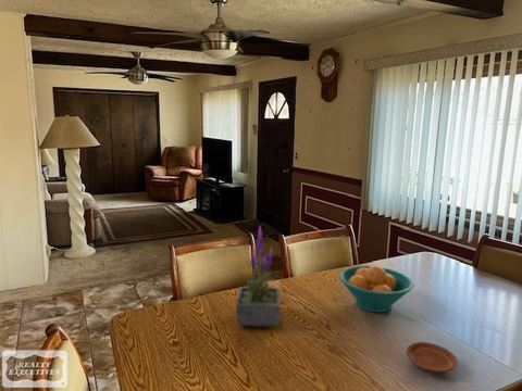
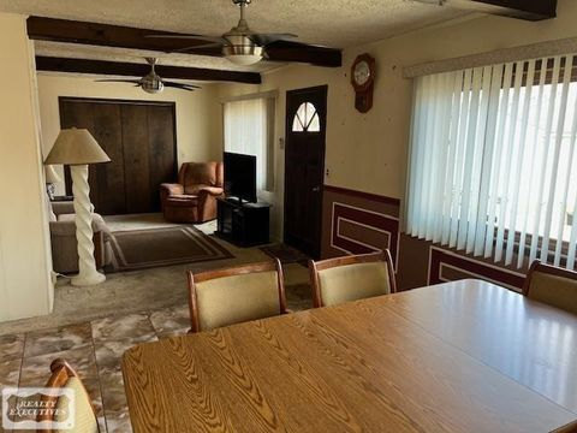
- potted plant (259, 273)
- fruit bowl (374, 286)
- plate (431, 360)
